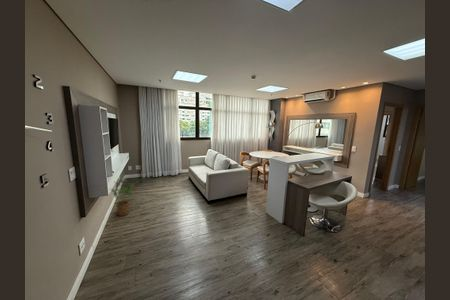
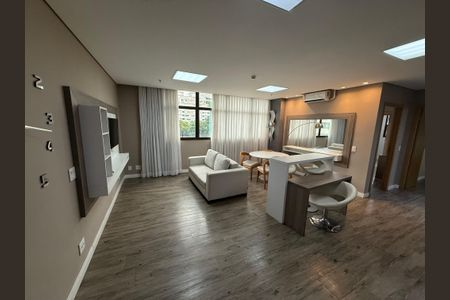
- house plant (123, 197)
